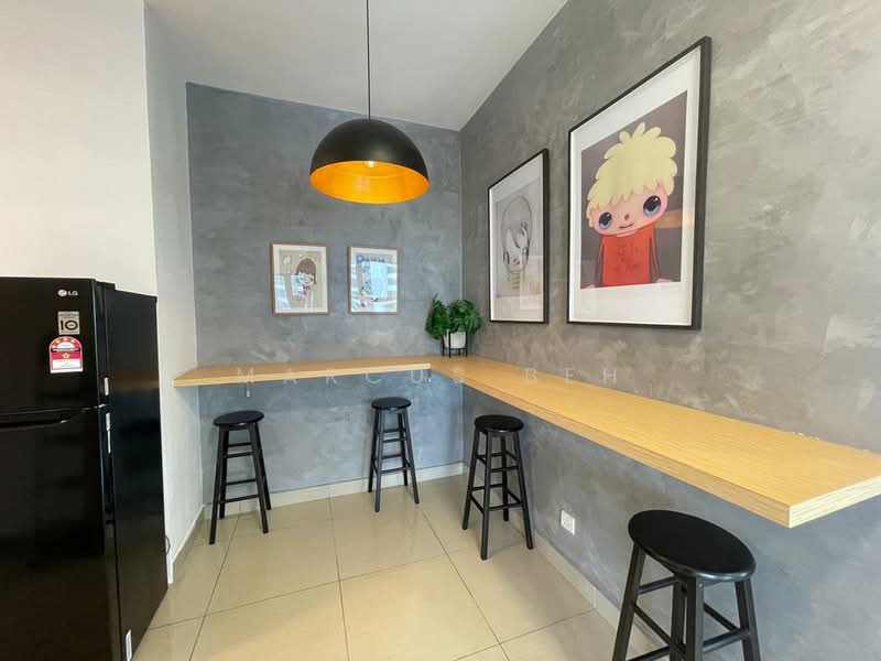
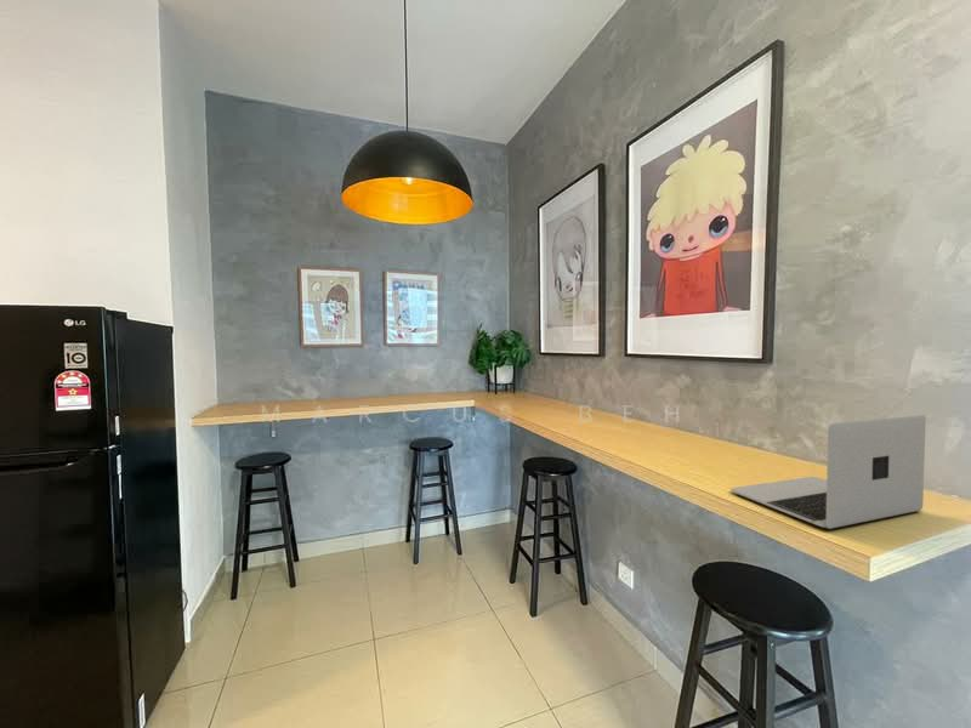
+ laptop (828, 456)
